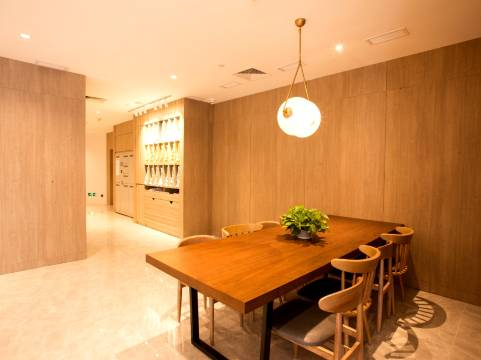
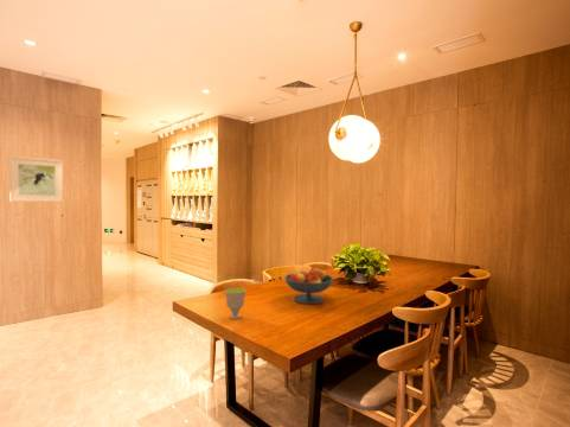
+ fruit bowl (308, 283)
+ cup (235, 304)
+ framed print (37, 179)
